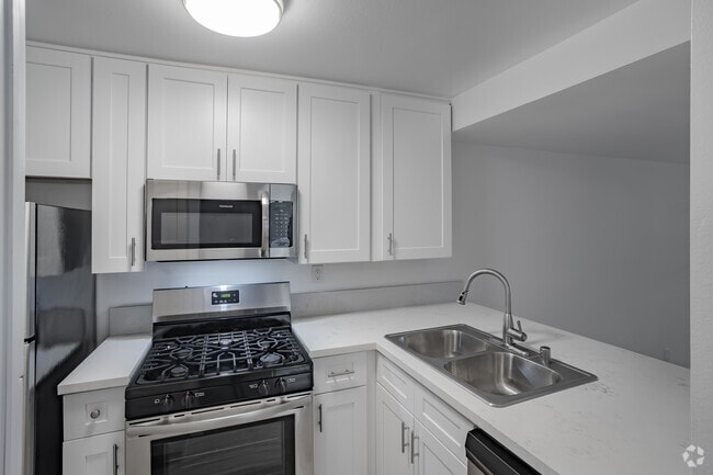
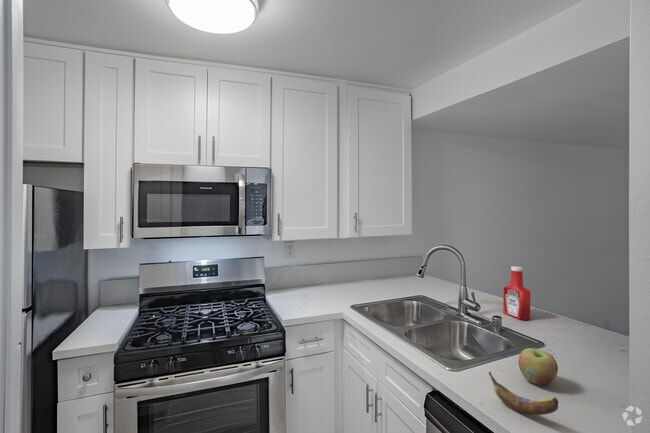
+ soap bottle (516, 291)
+ banana (520, 397)
+ apple (537, 366)
